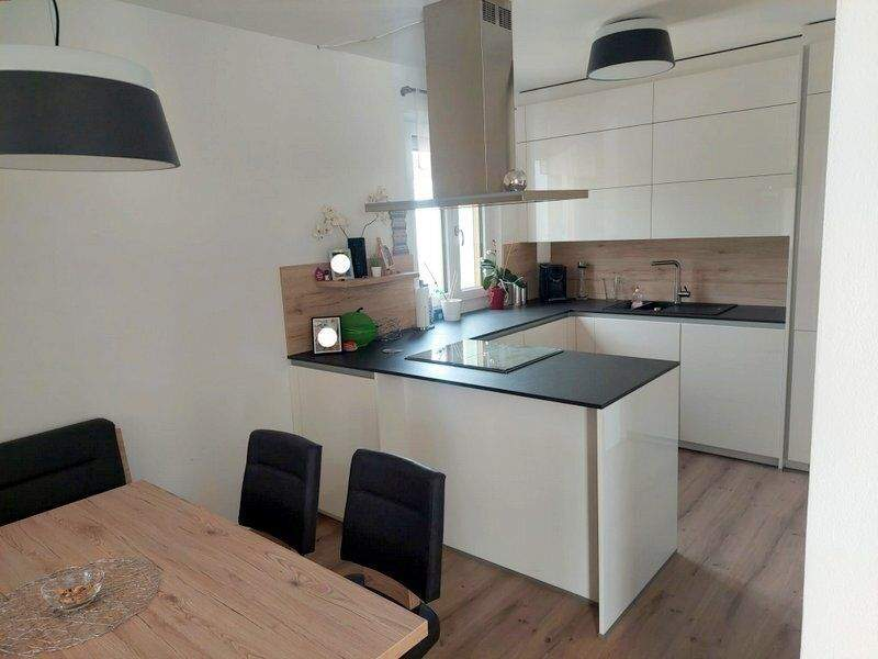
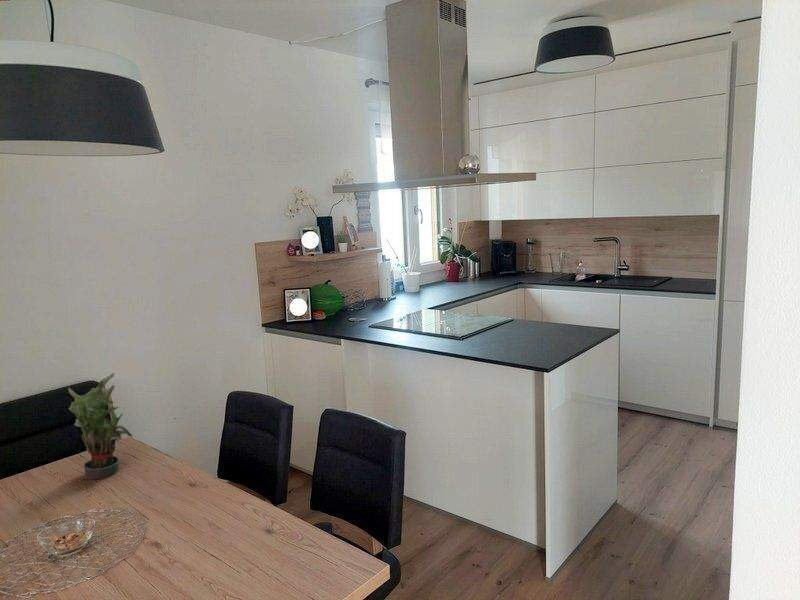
+ potted plant (103, 425)
